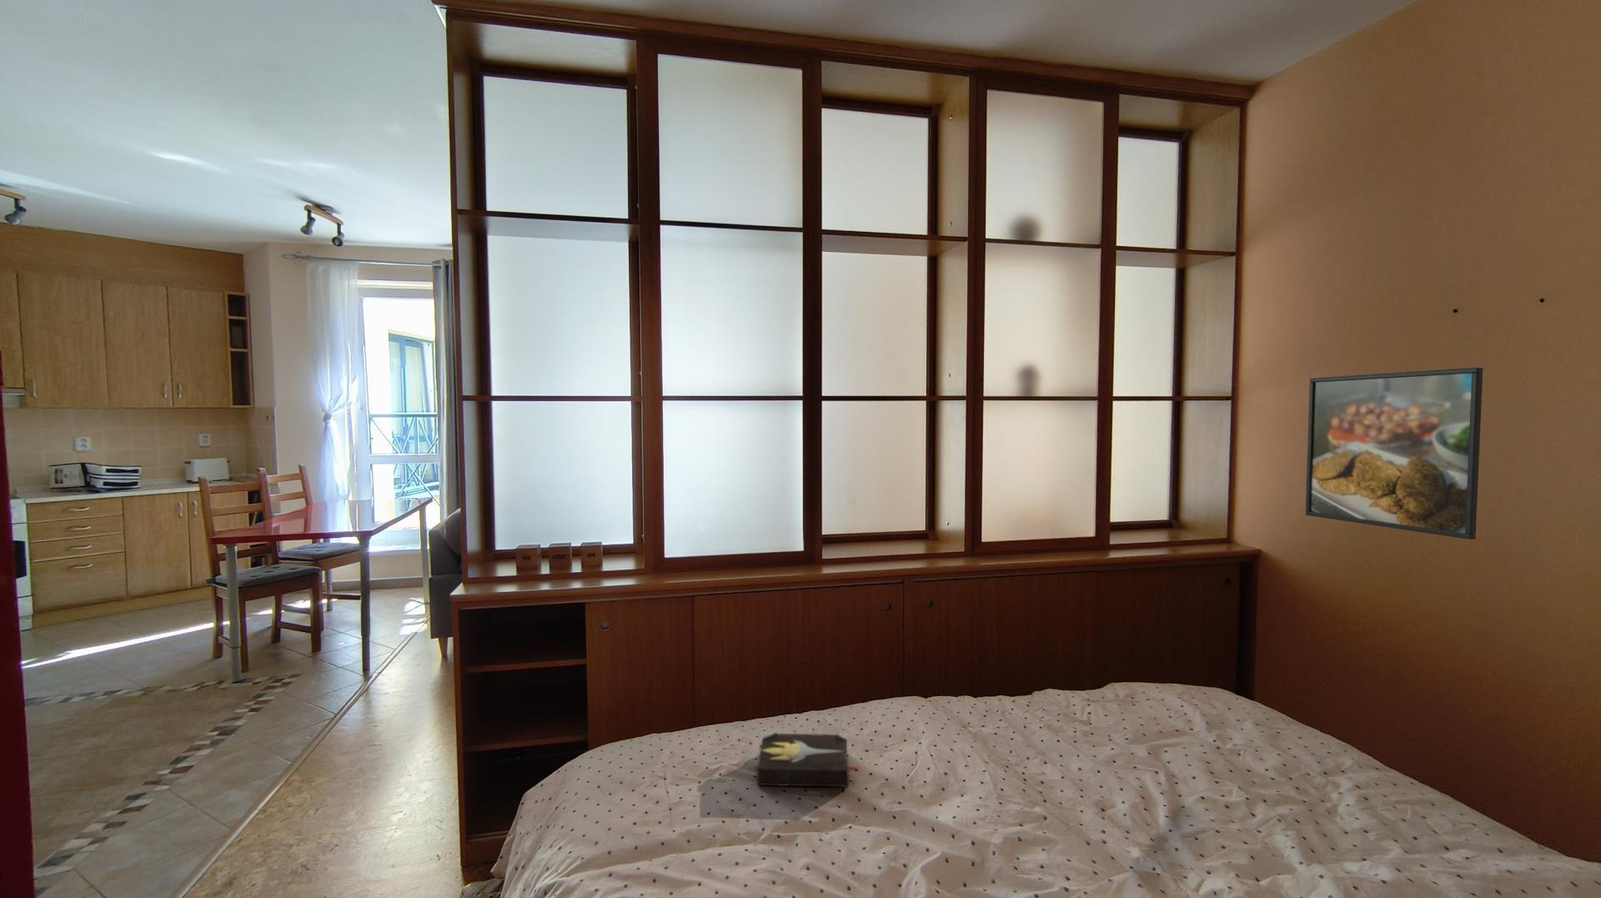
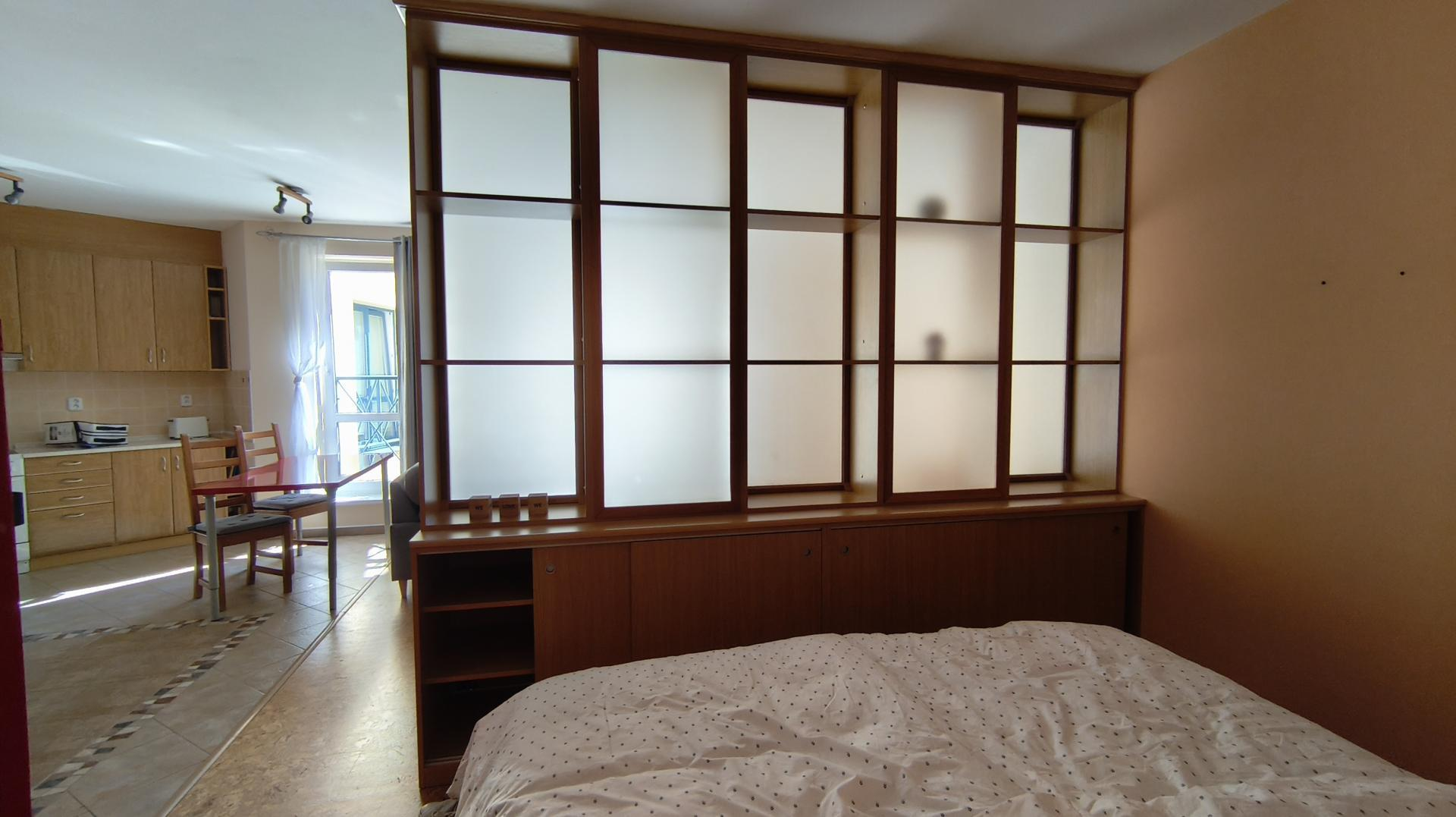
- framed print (1383, 450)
- hardback book (804, 757)
